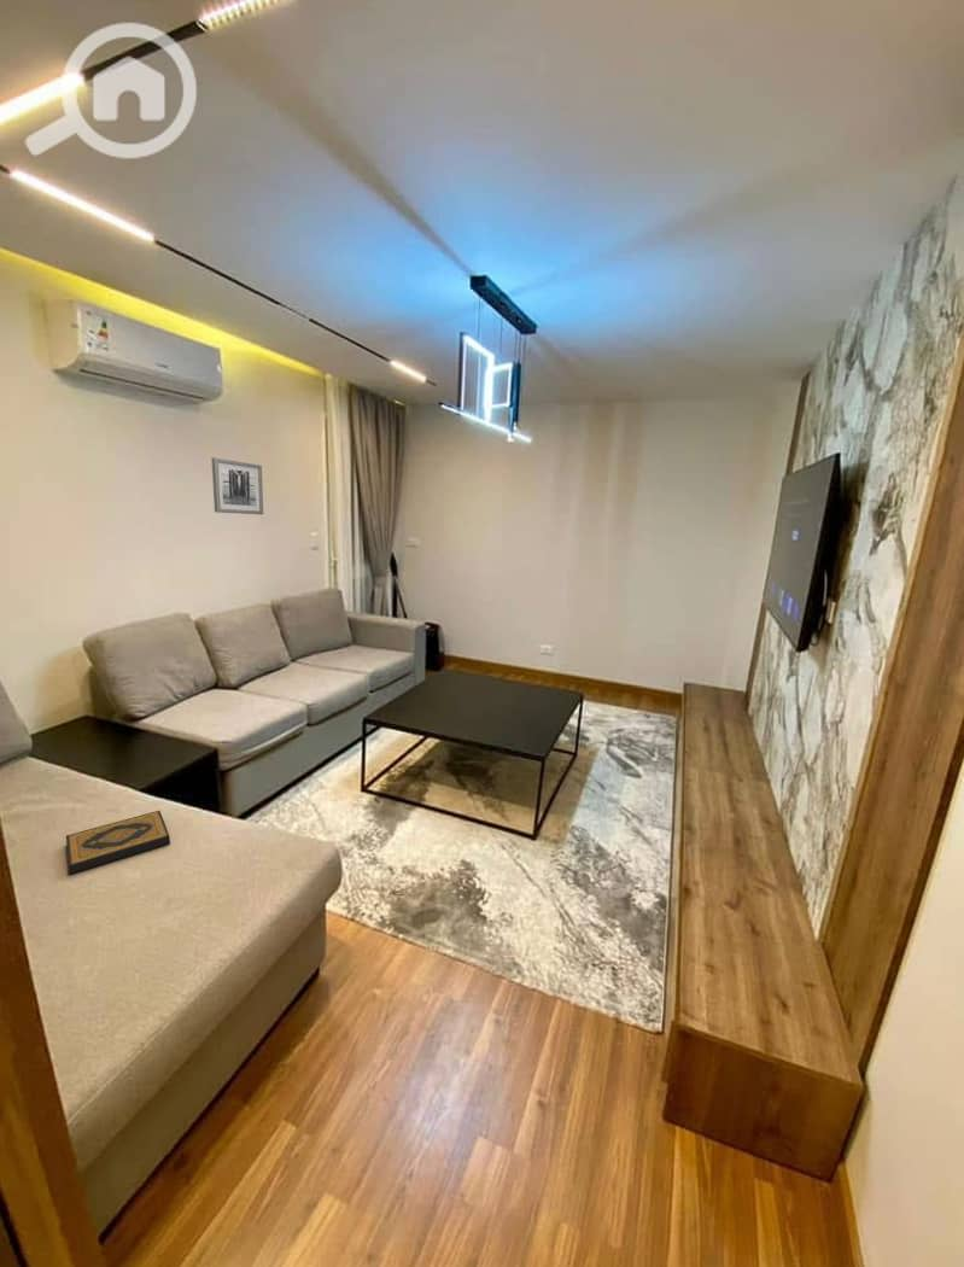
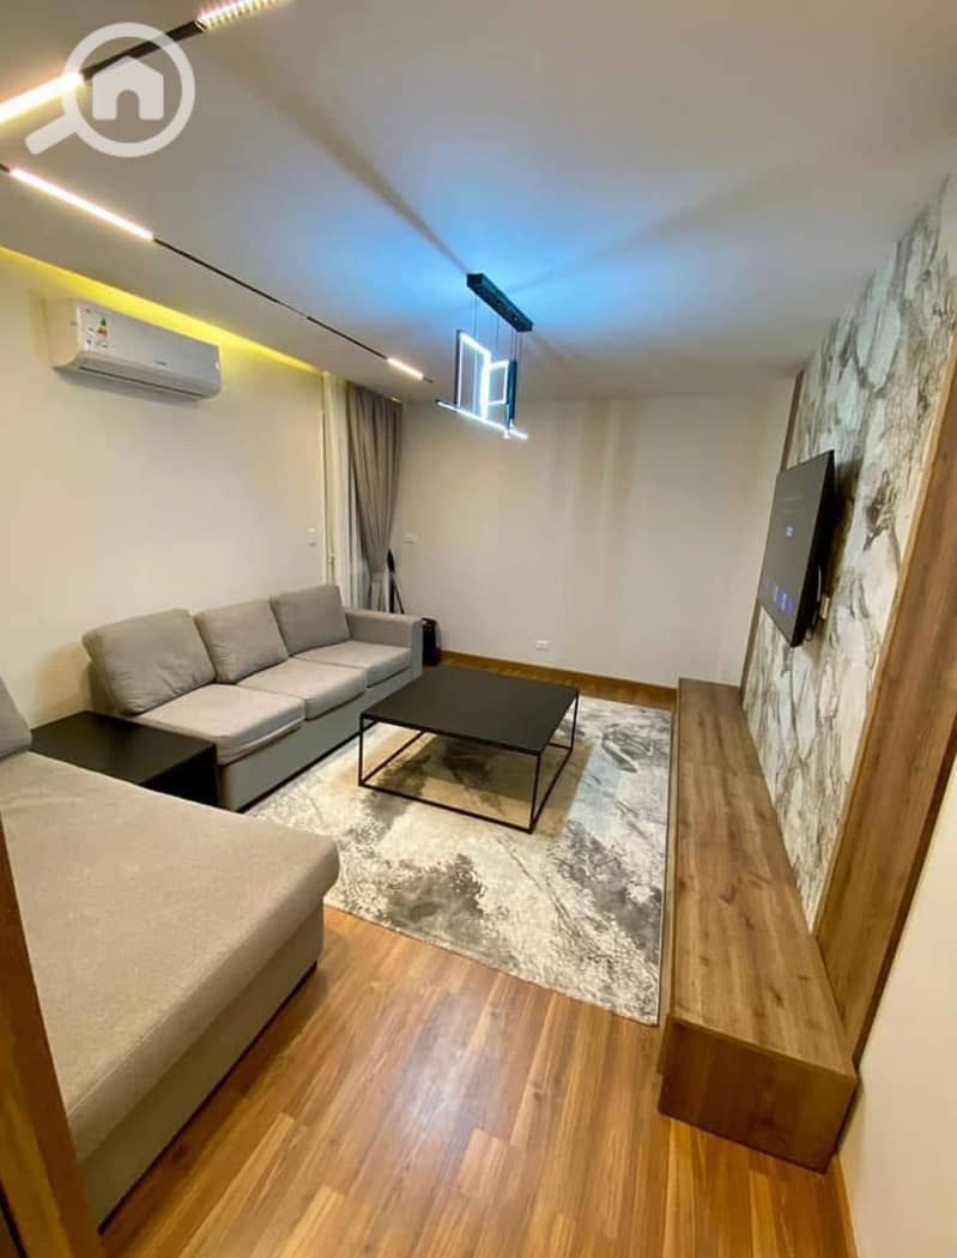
- hardback book (118, 839)
- wall art (239, 487)
